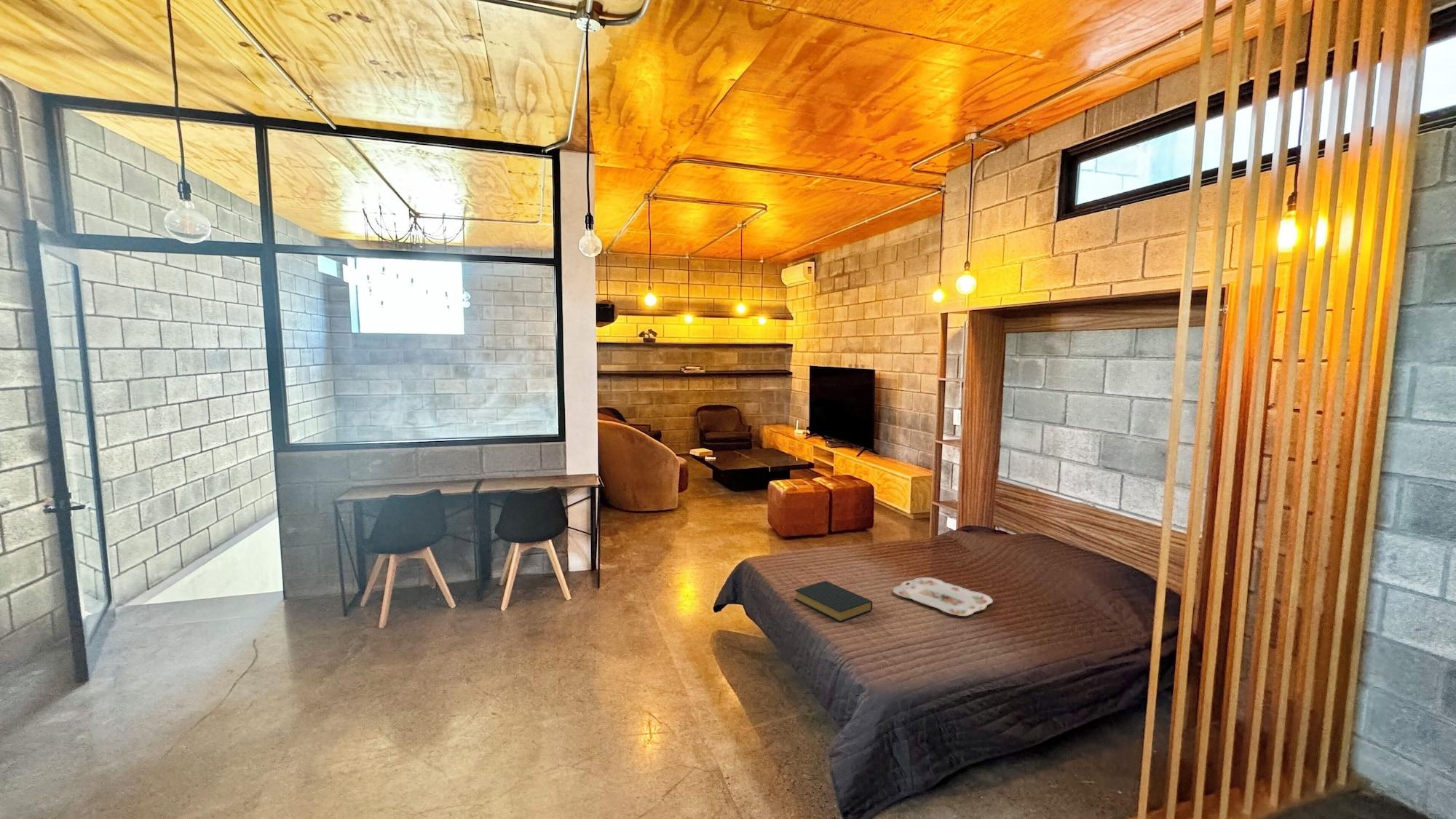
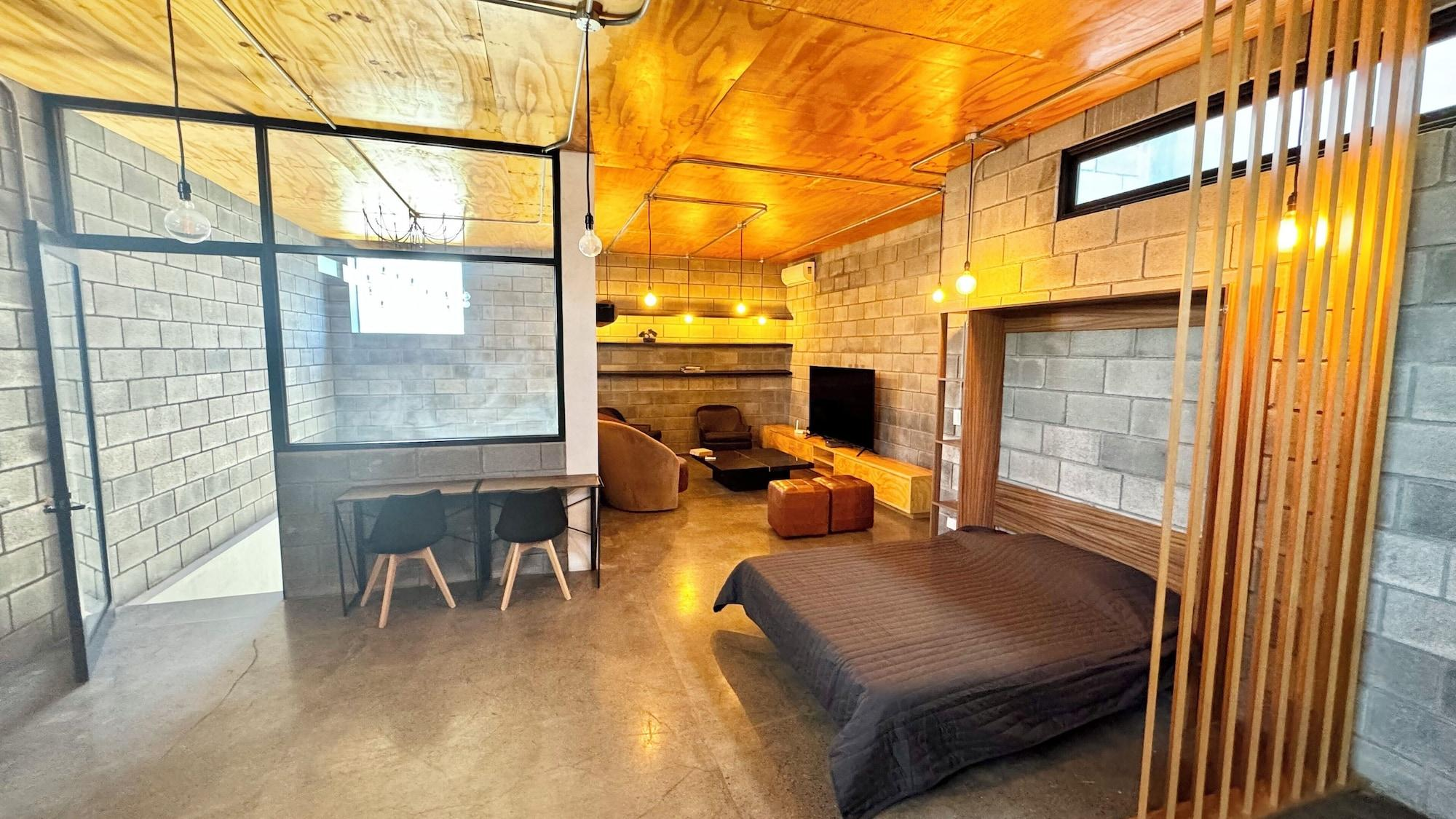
- hardback book (832, 600)
- serving tray (941, 596)
